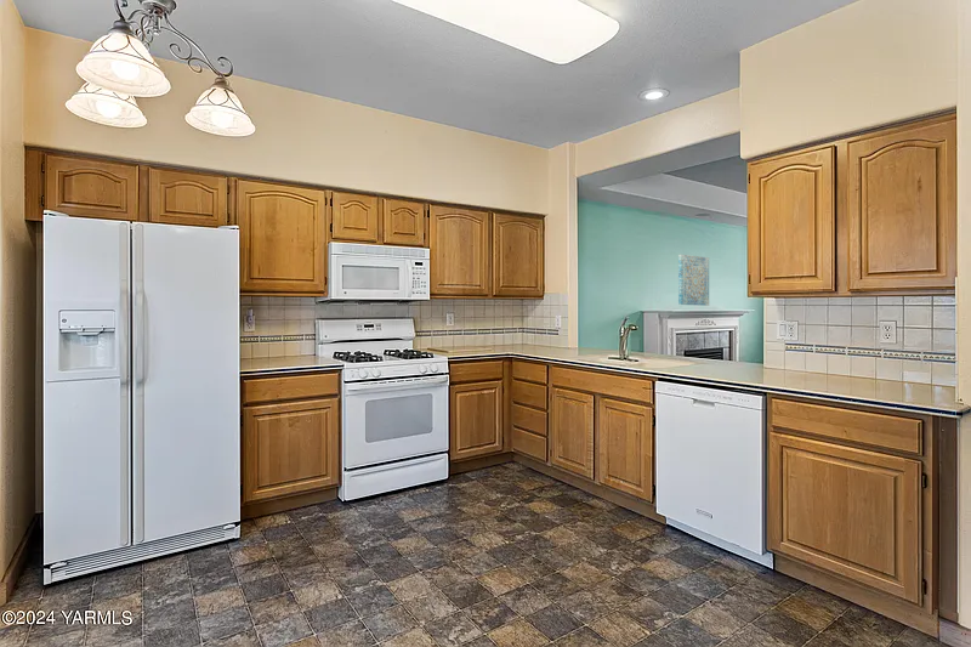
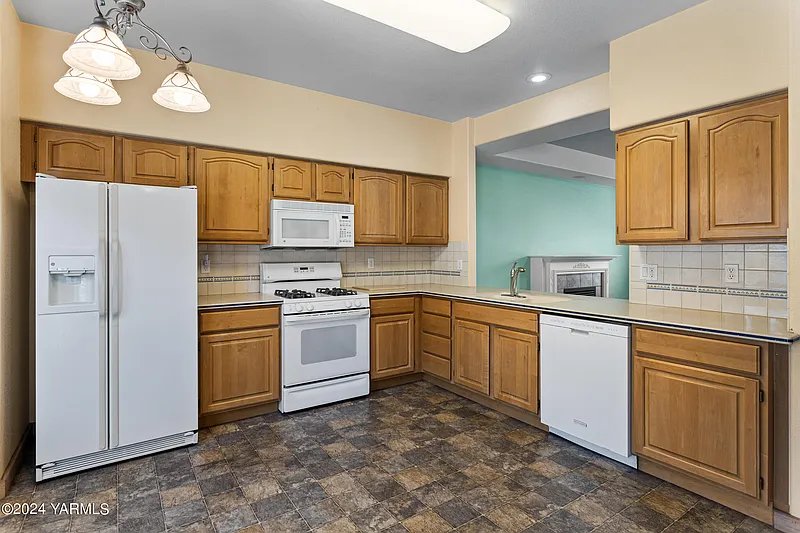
- wall art (694, 280)
